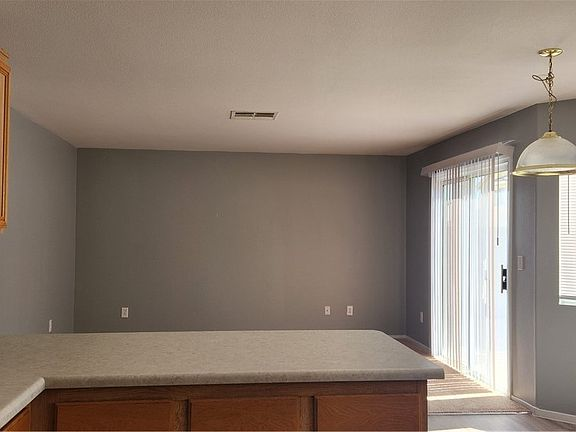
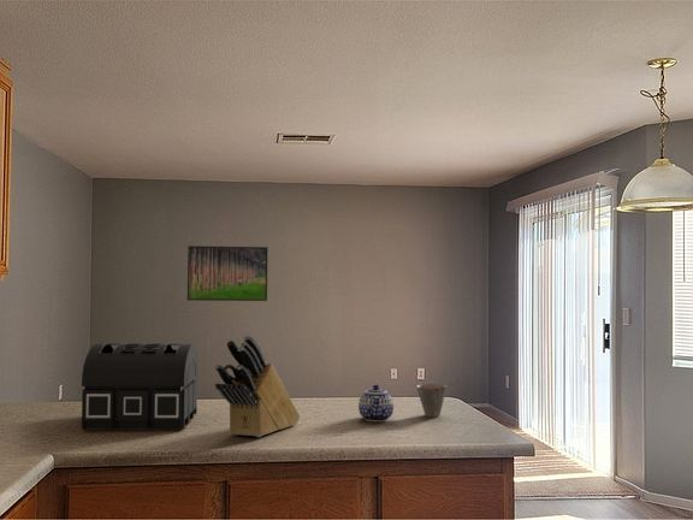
+ treasure chest (143, 382)
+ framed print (227, 273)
+ teapot (375, 402)
+ cup (431, 400)
+ knife block (259, 383)
